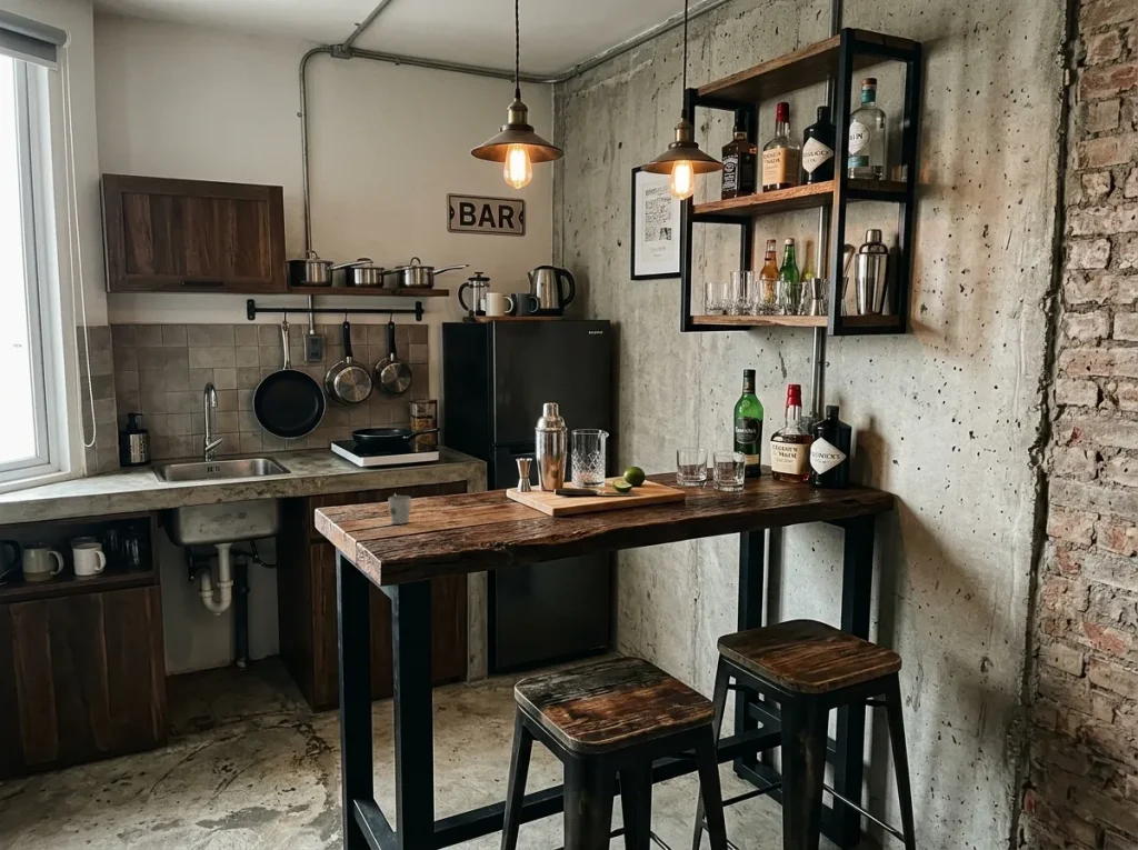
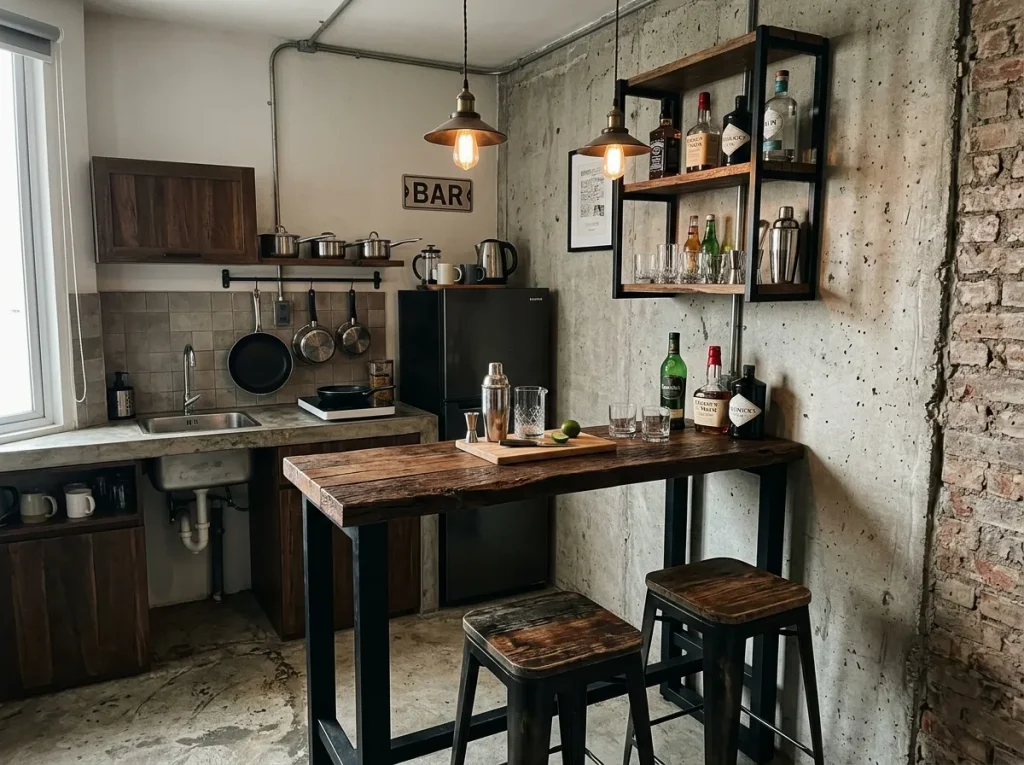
- cup (401, 501)
